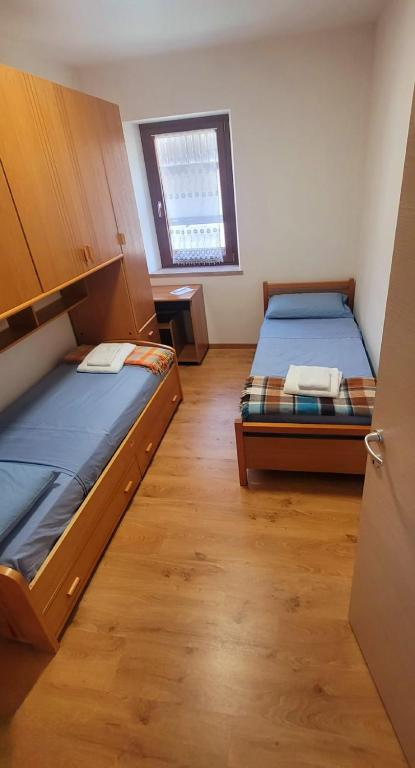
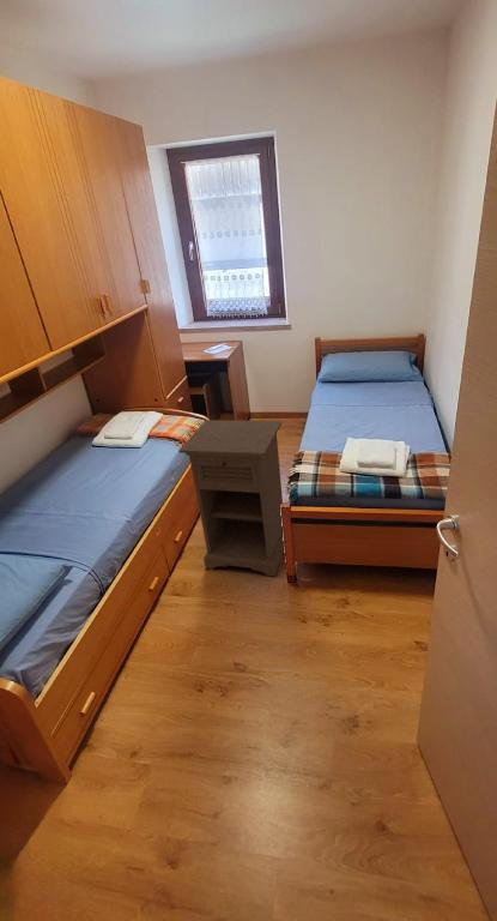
+ nightstand (241, 498)
